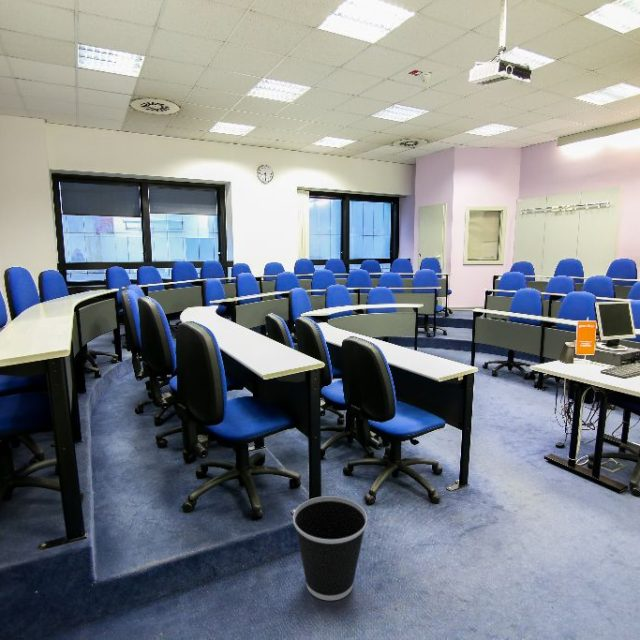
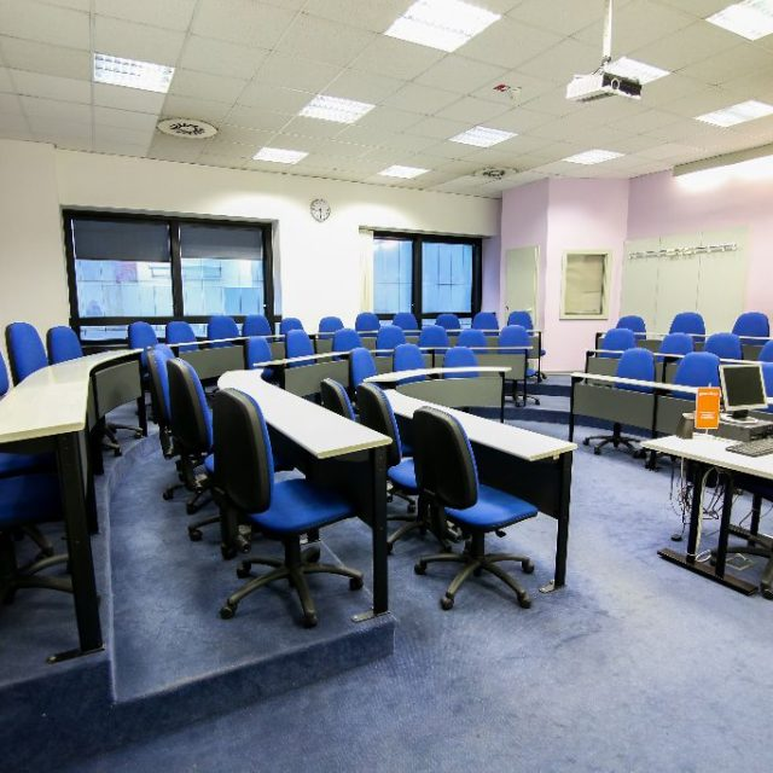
- wastebasket (329, 549)
